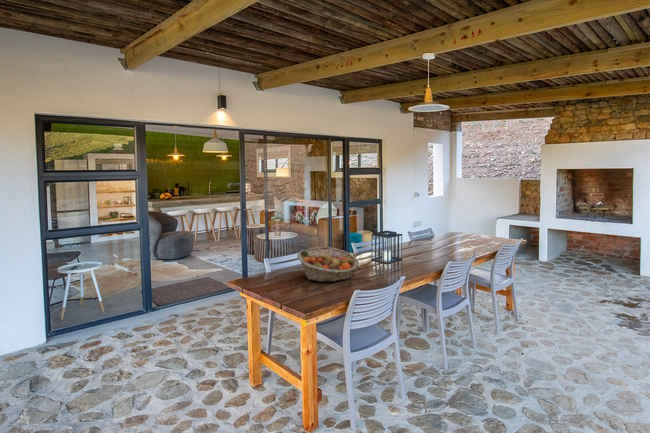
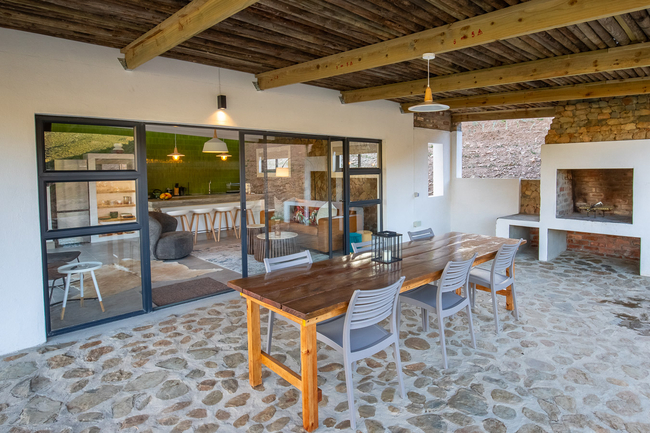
- fruit basket (328, 263)
